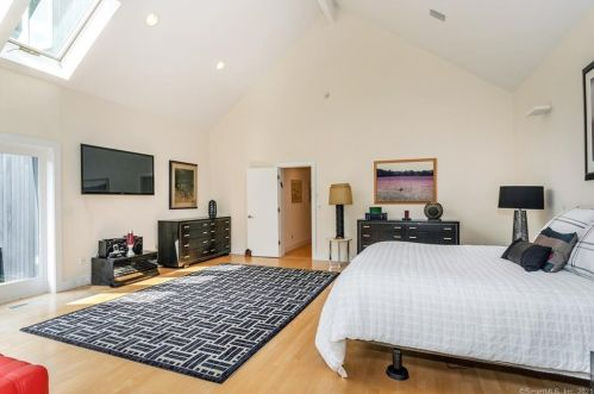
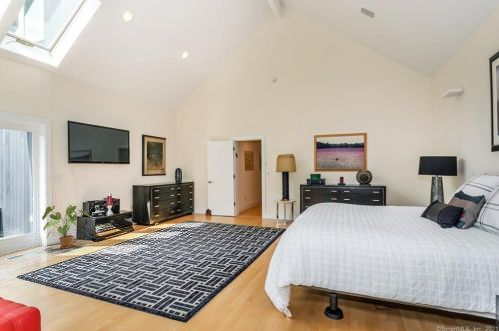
+ house plant (65, 224)
